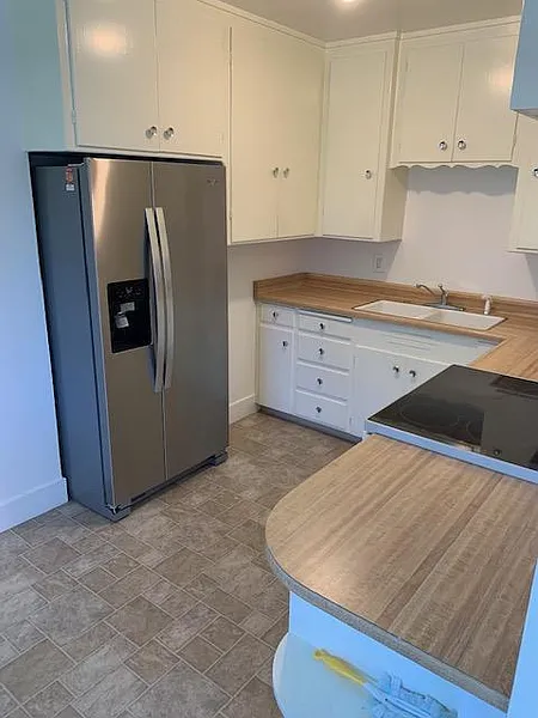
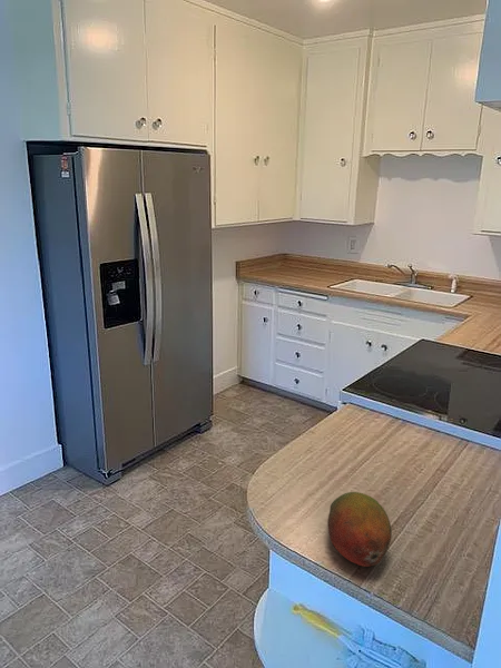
+ fruit (358, 525)
